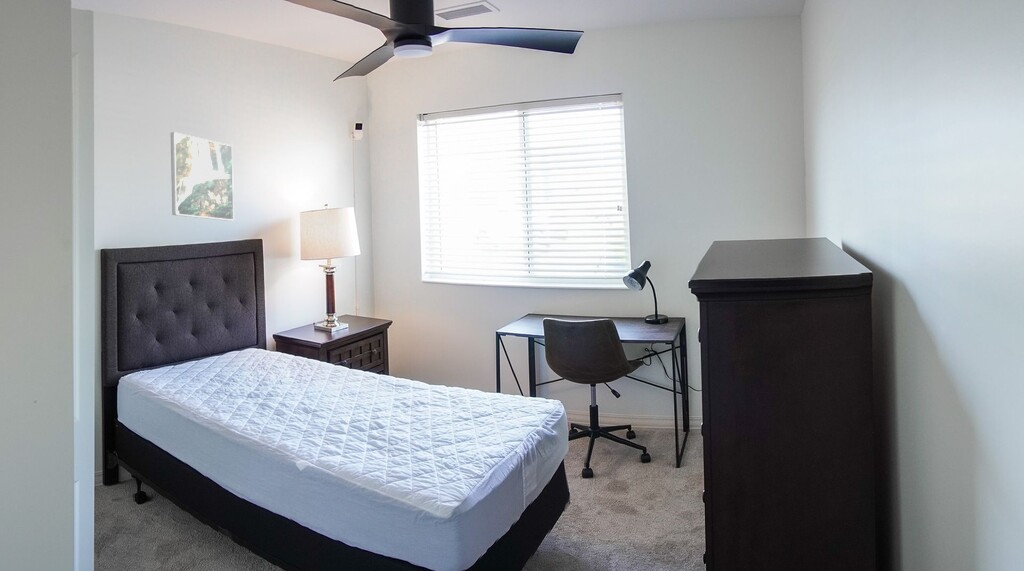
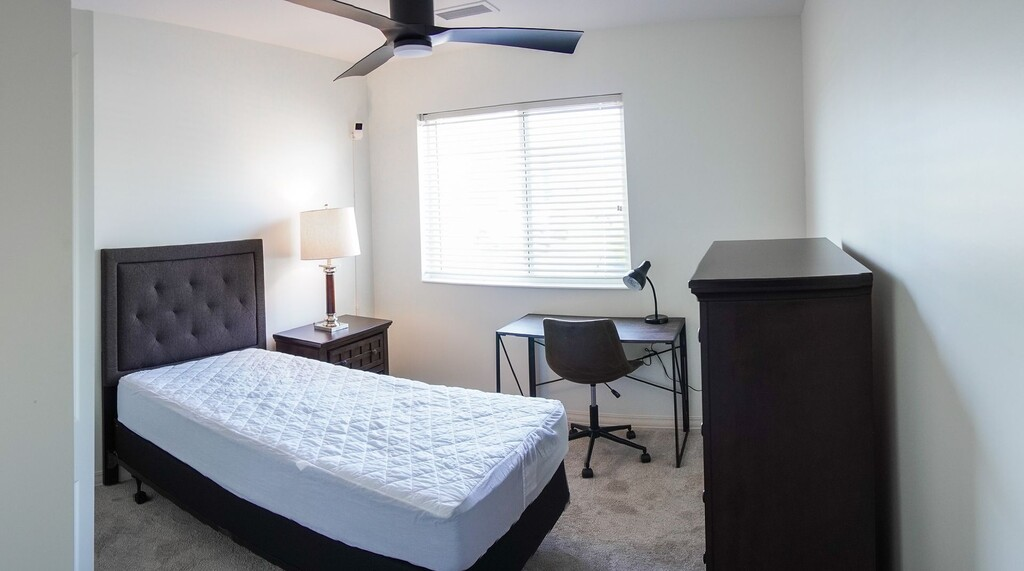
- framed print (203, 178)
